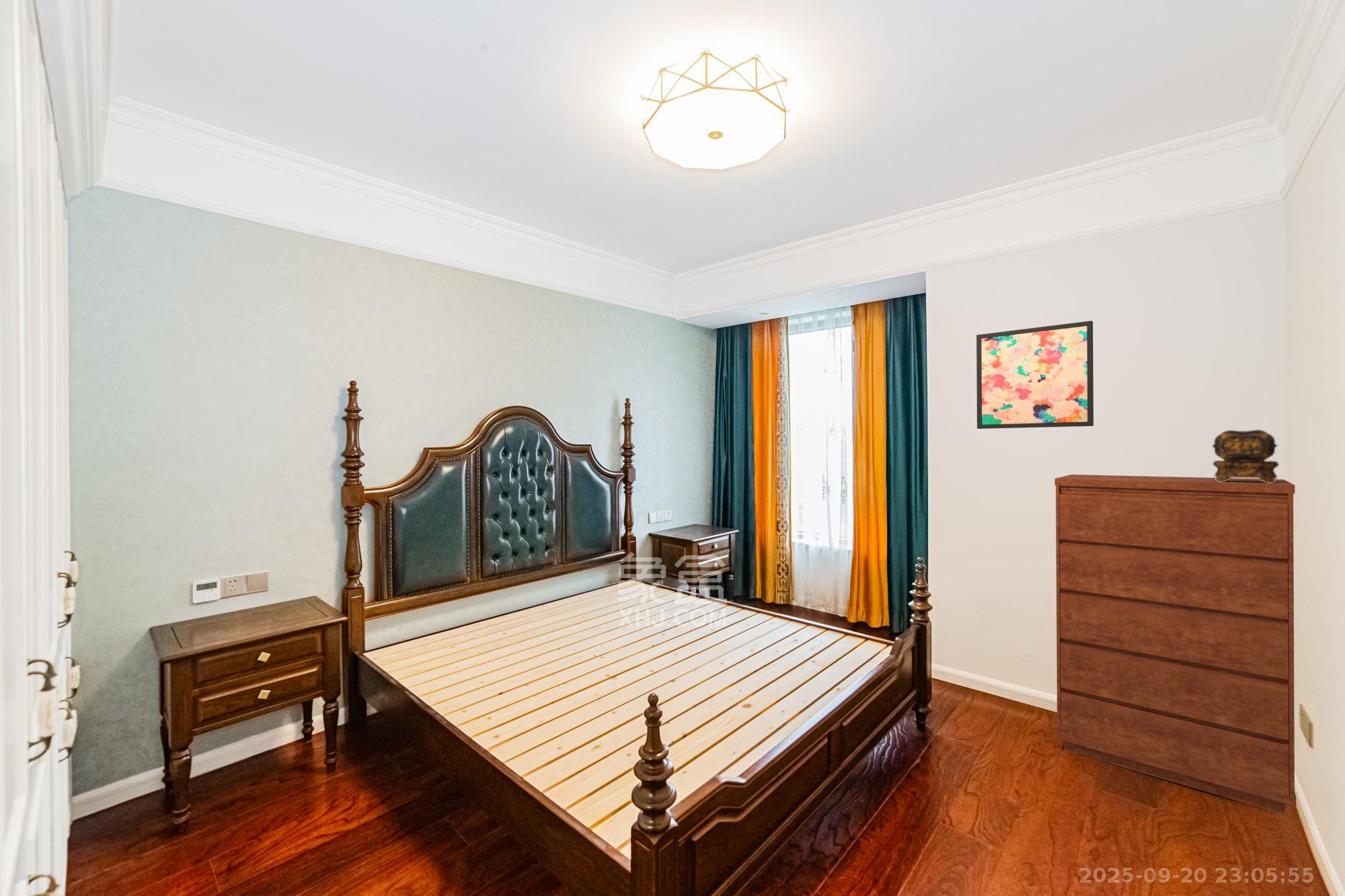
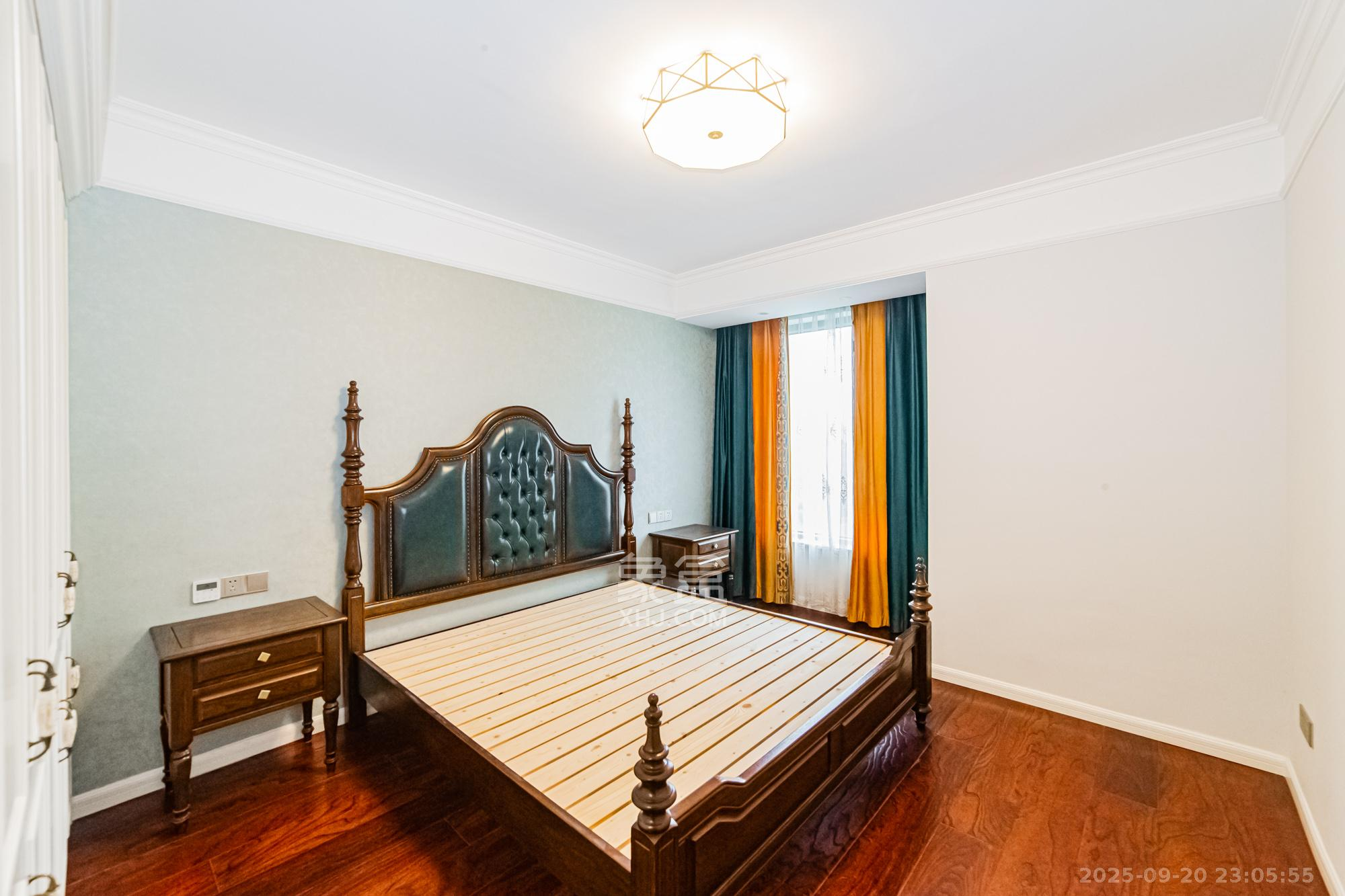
- wall art (1032, 378)
- jewelry box (1244, 455)
- dresser (1165, 620)
